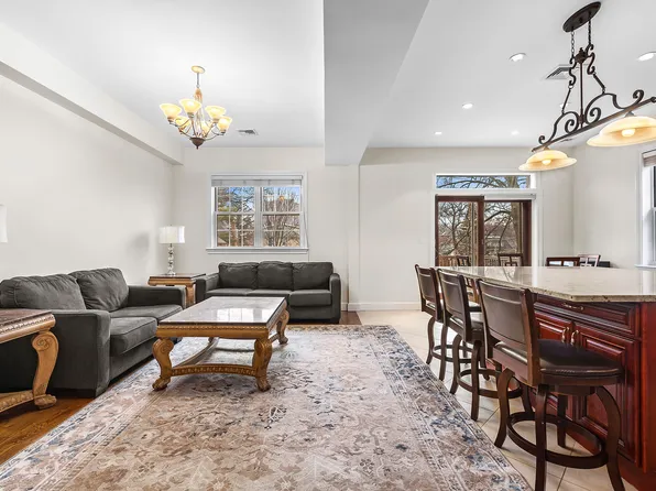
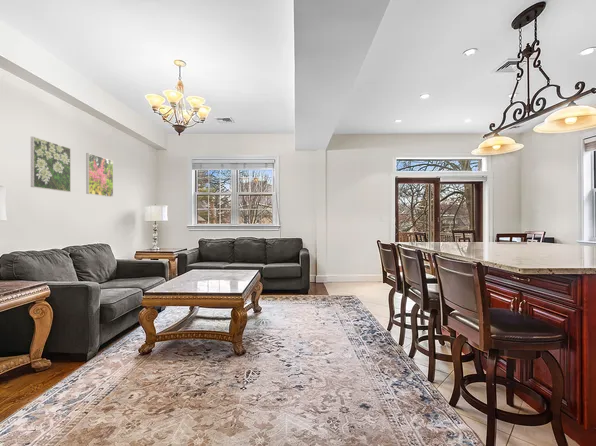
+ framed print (100, 176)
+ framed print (52, 166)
